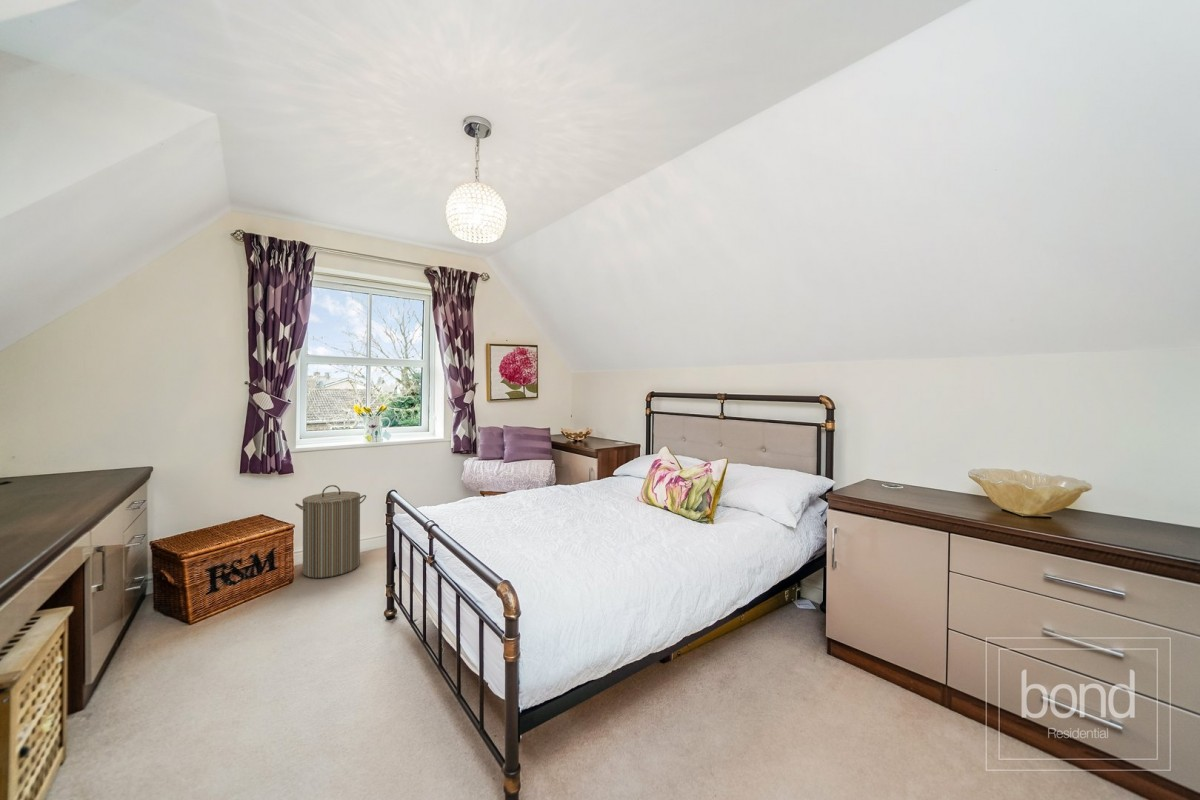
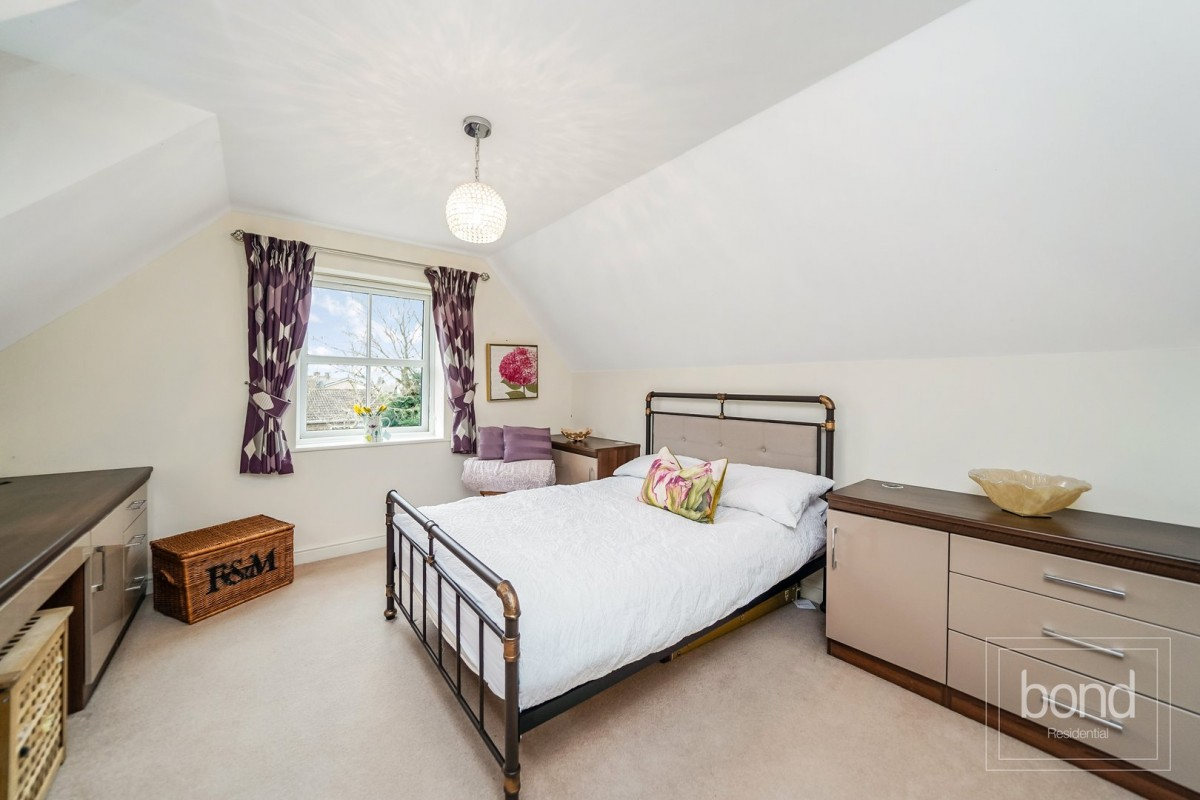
- laundry hamper (332, 526)
